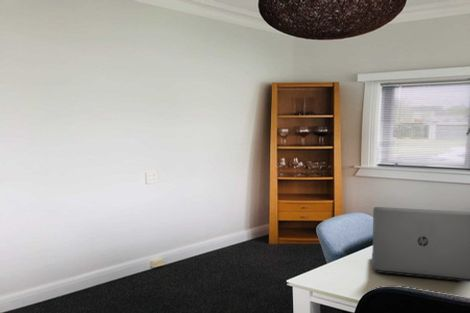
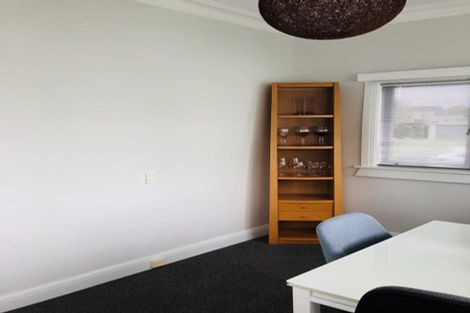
- laptop (419, 236)
